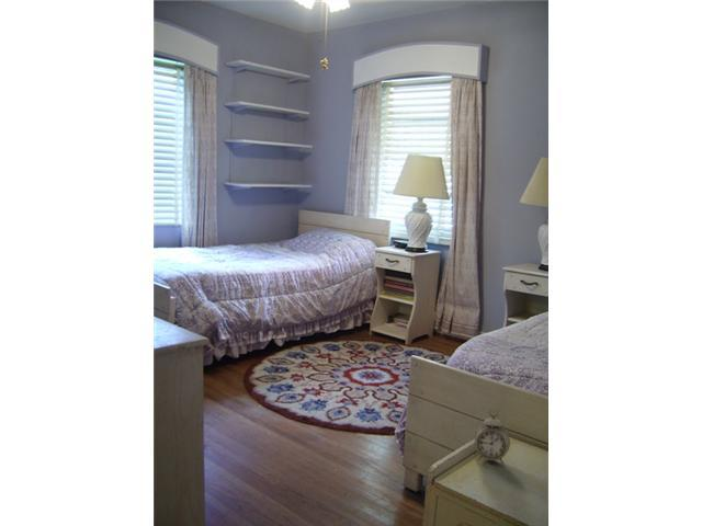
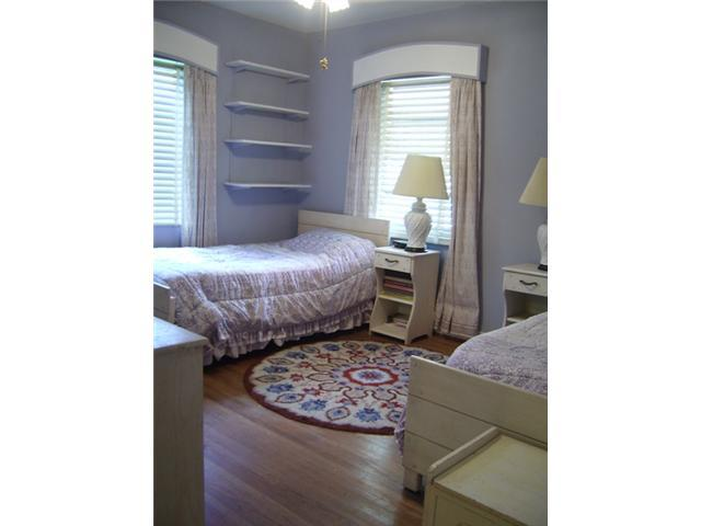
- alarm clock (491, 435)
